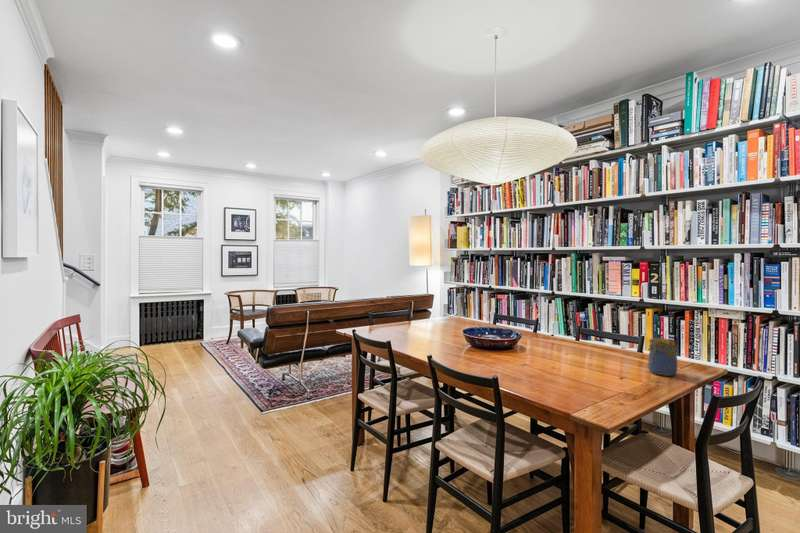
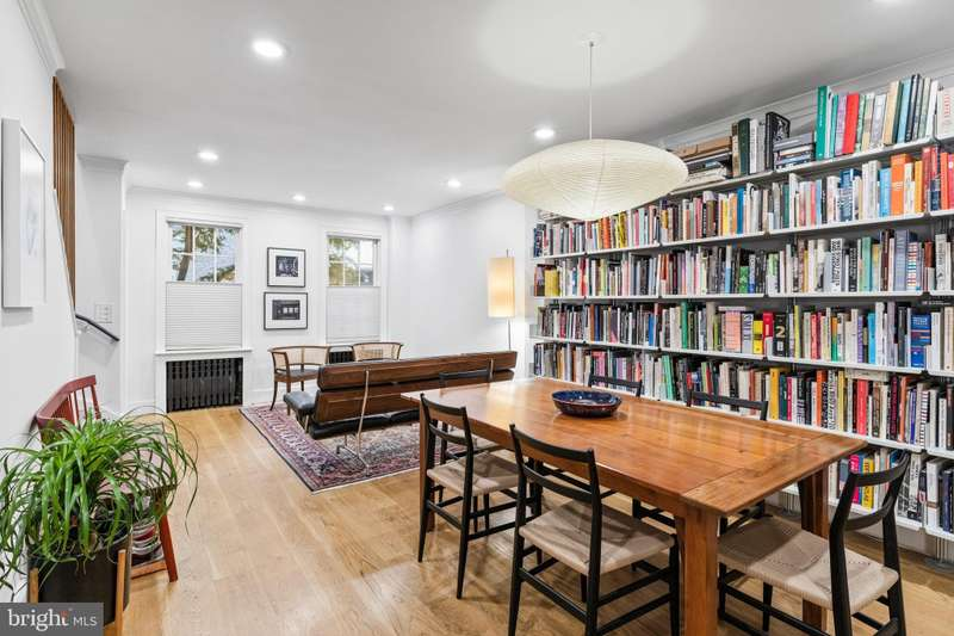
- jar (661, 356)
